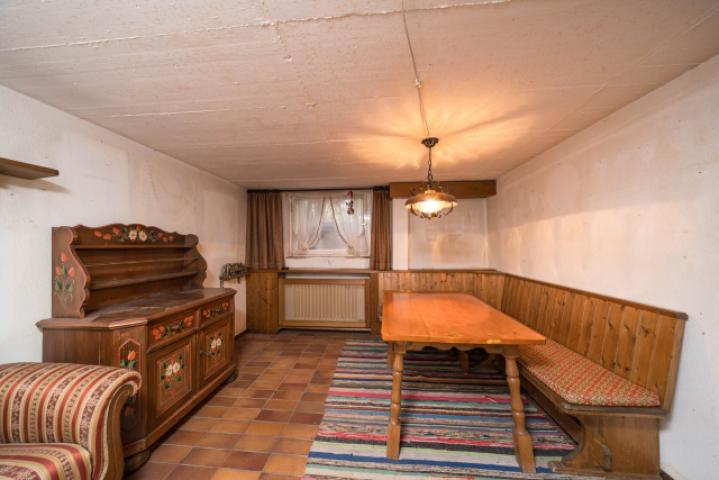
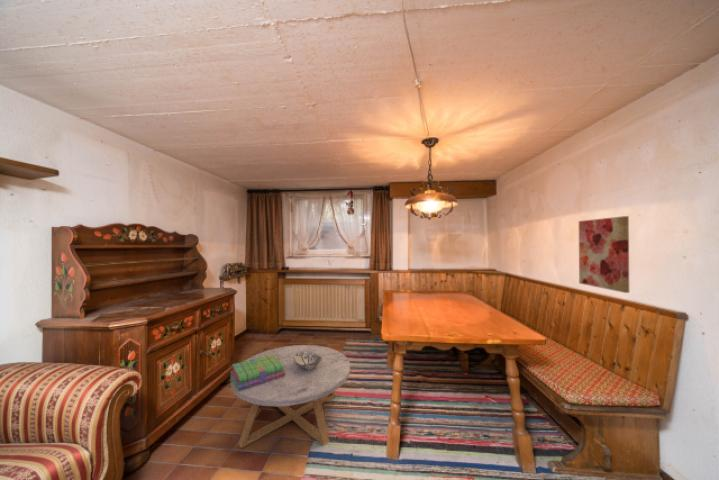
+ wall art (601, 253)
+ coffee table (293, 391)
+ decorative bowl (307, 362)
+ stack of books (257, 370)
